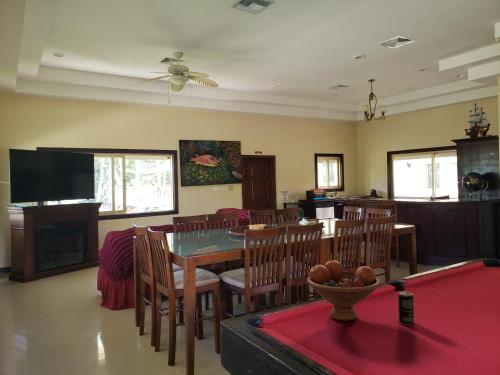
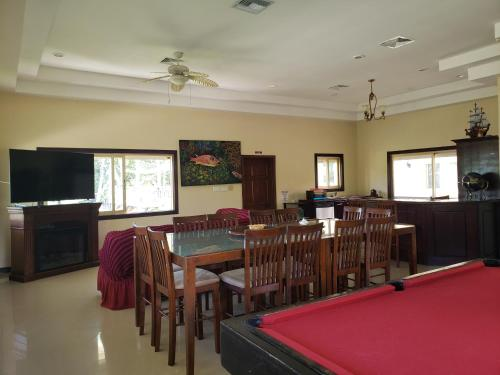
- fruit bowl (342, 290)
- beverage can (406, 307)
